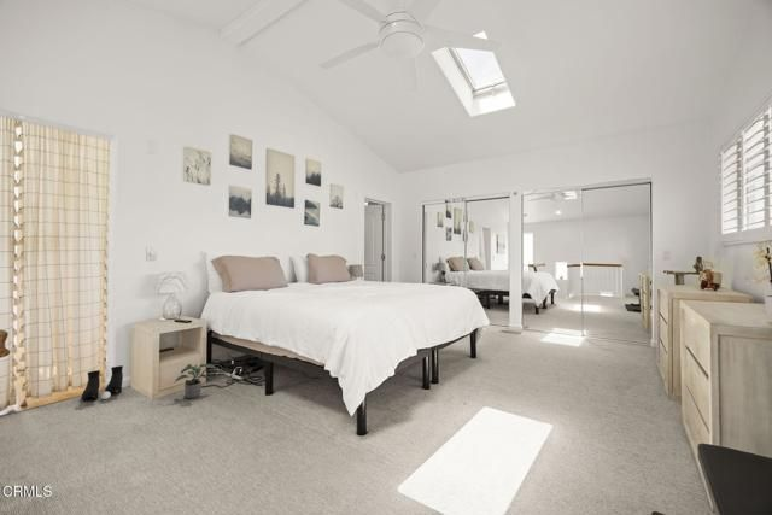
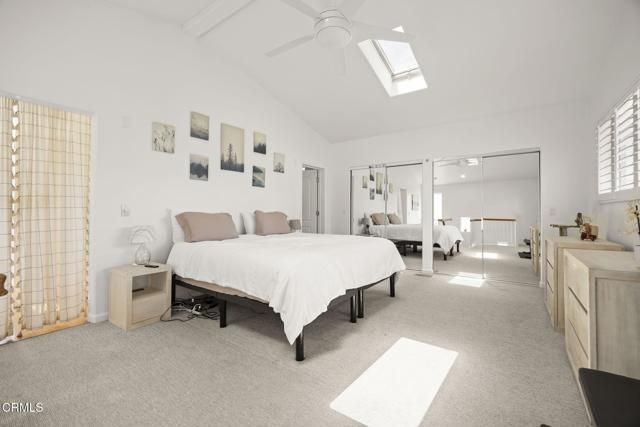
- boots (99, 380)
- potted plant (194, 380)
